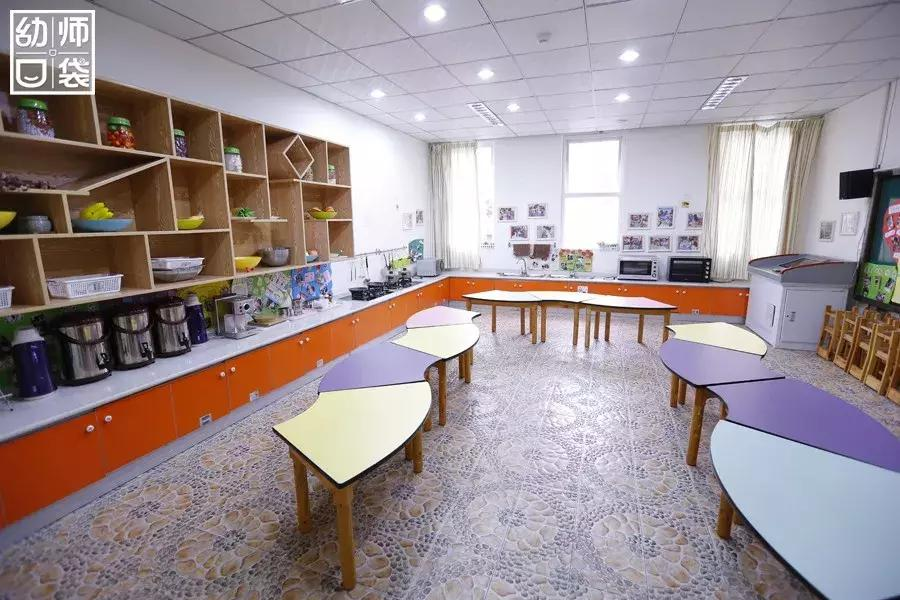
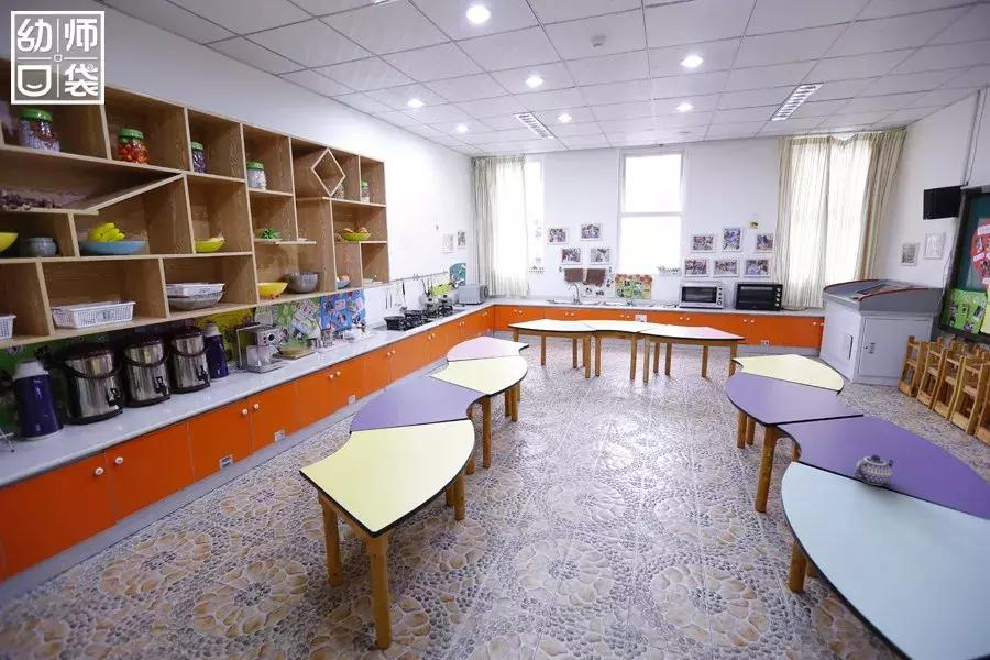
+ teapot (875, 468)
